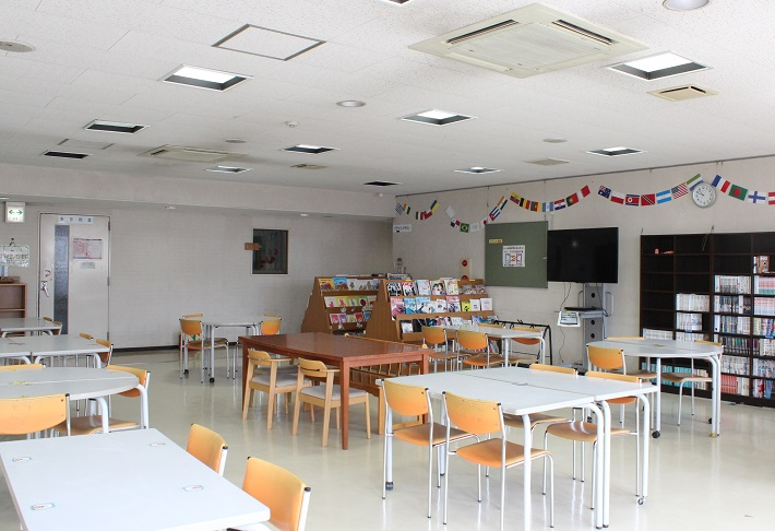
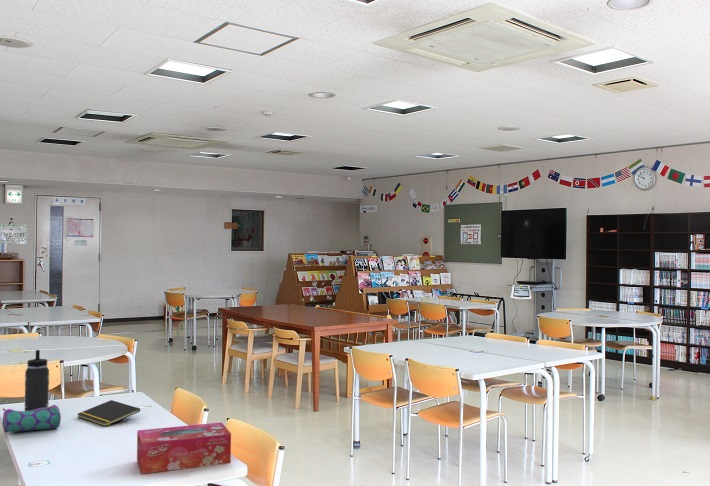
+ pencil case (31, 418)
+ tissue box (183, 446)
+ thermos bottle (37, 381)
+ notepad (108, 412)
